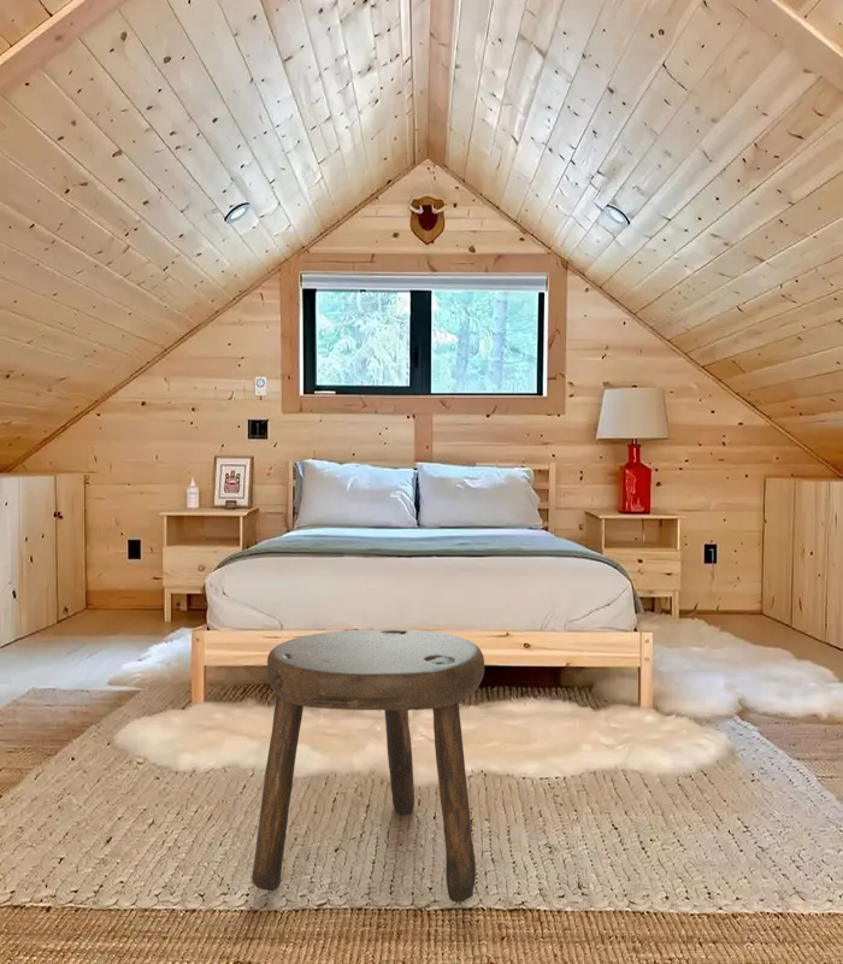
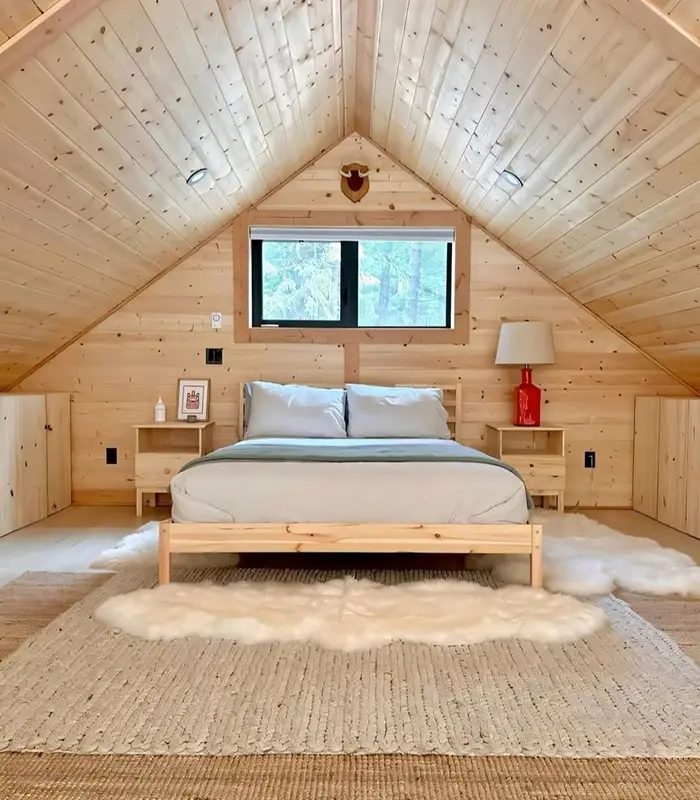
- stool (388, 751)
